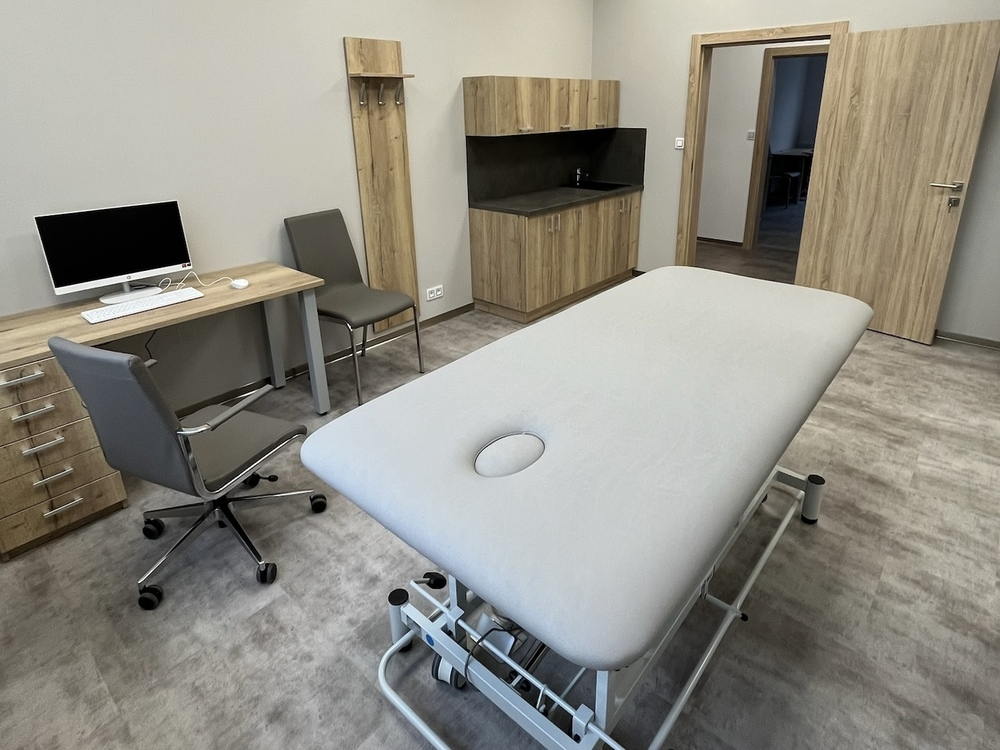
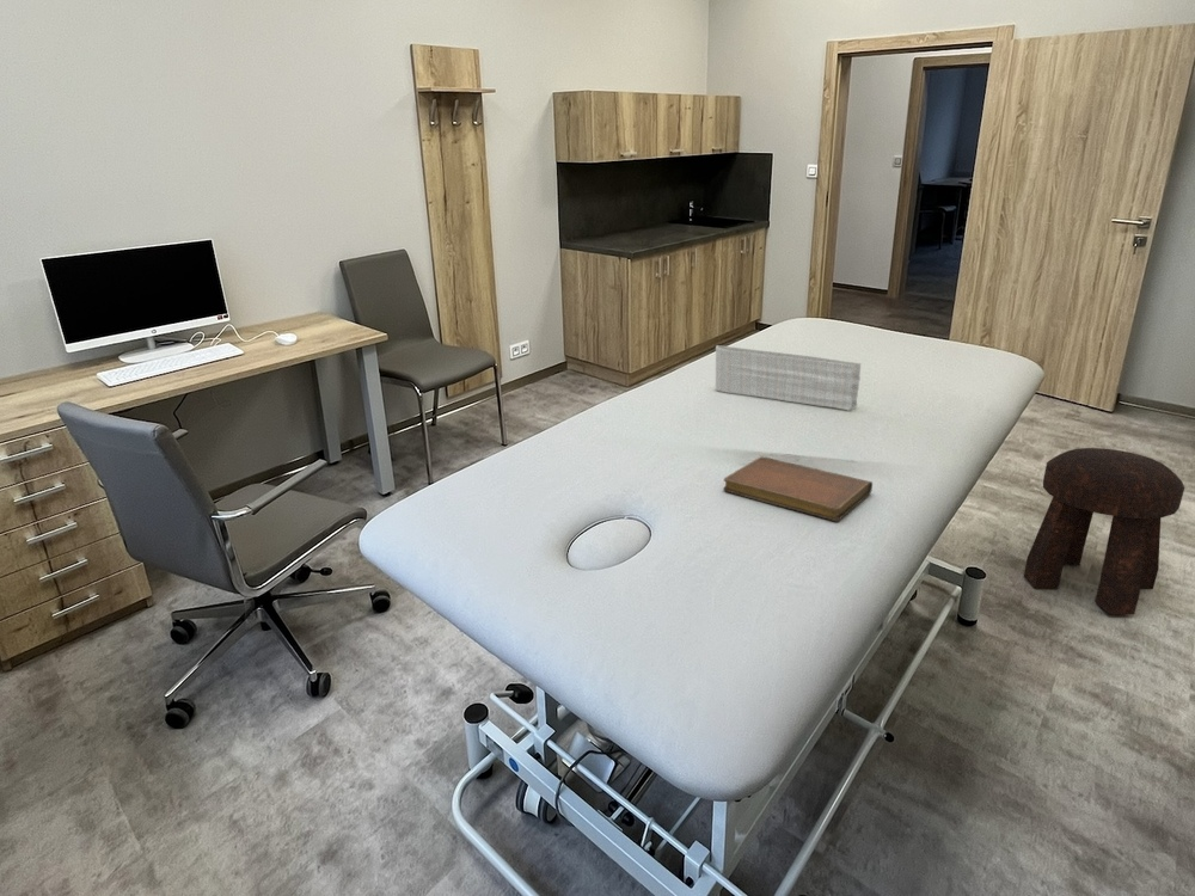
+ stool (1103, 514)
+ hand towel (782, 376)
+ notebook (796, 485)
